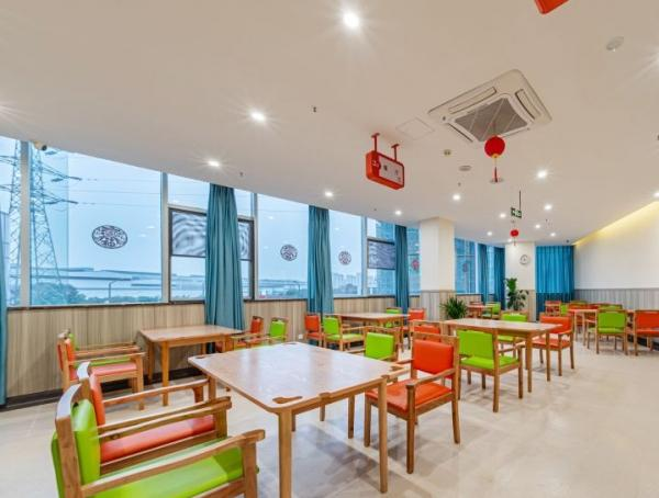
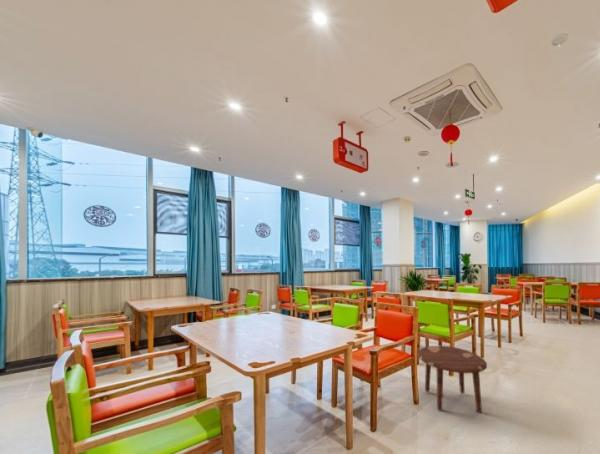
+ side table (451, 371)
